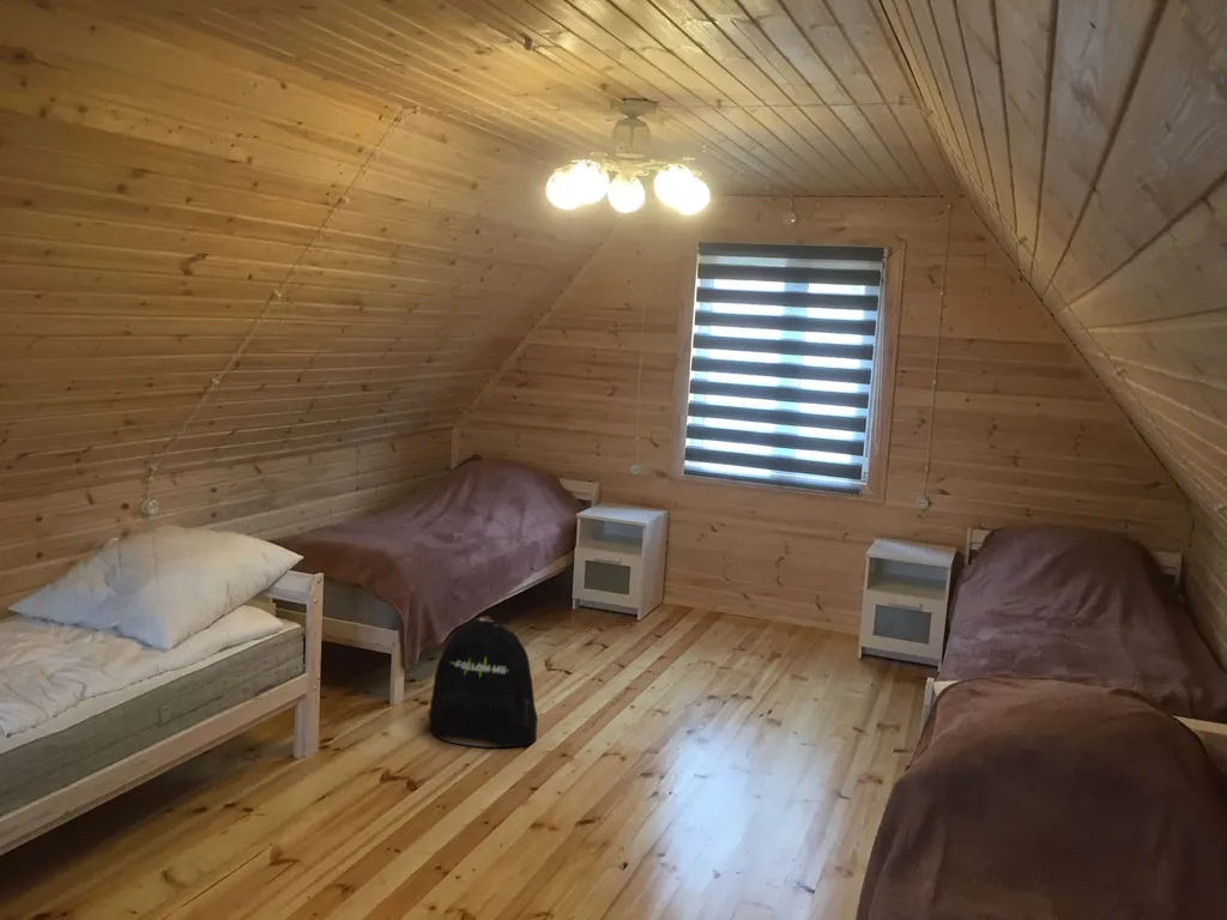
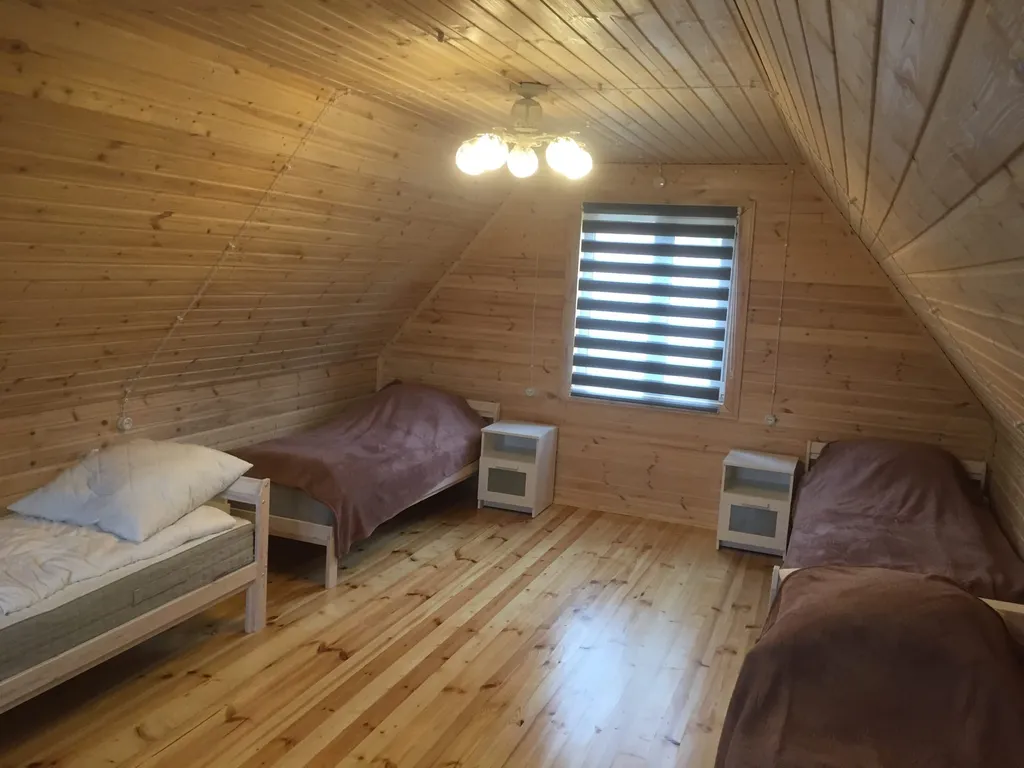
- backpack (478, 673)
